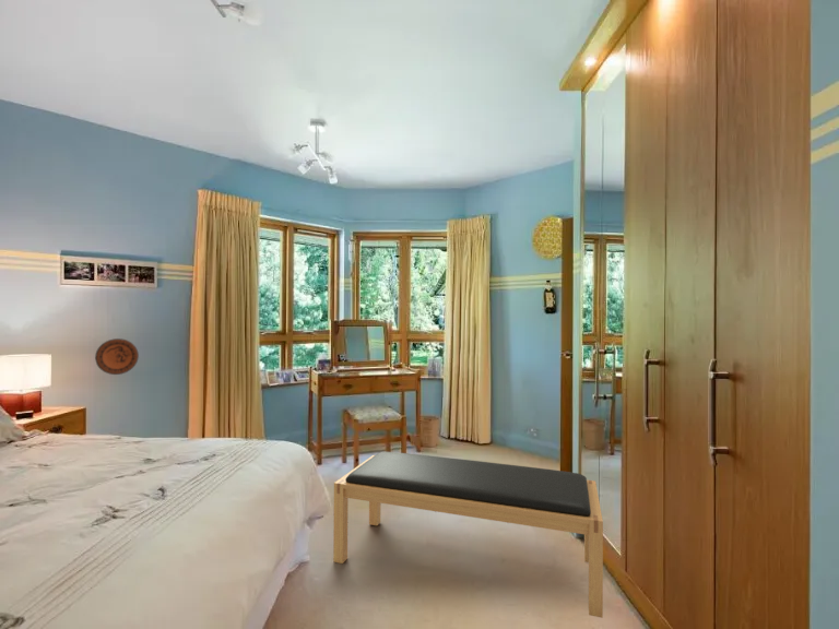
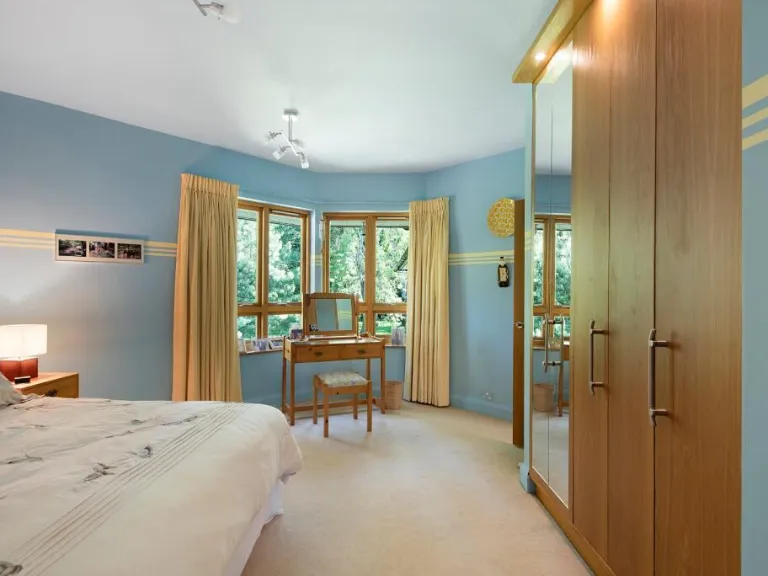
- bench (465, 515)
- decorative plate (117, 356)
